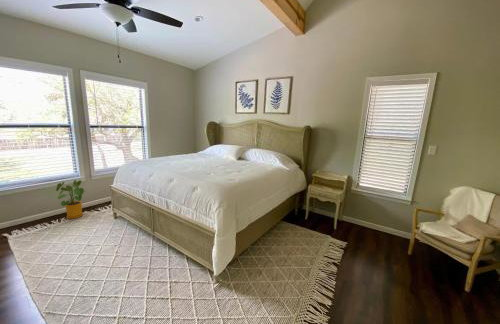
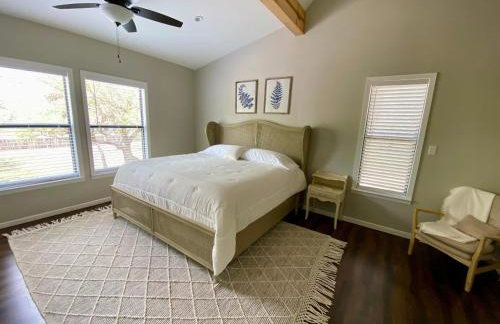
- house plant (71, 200)
